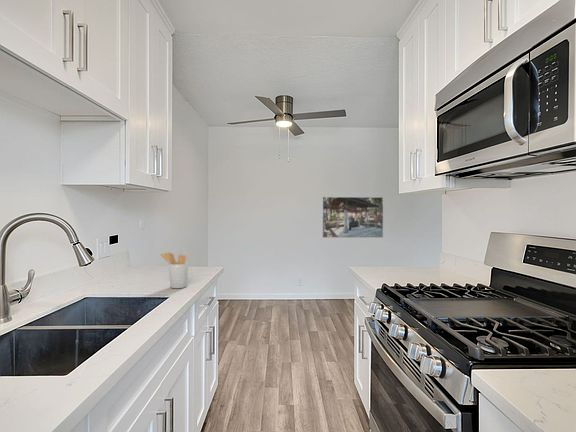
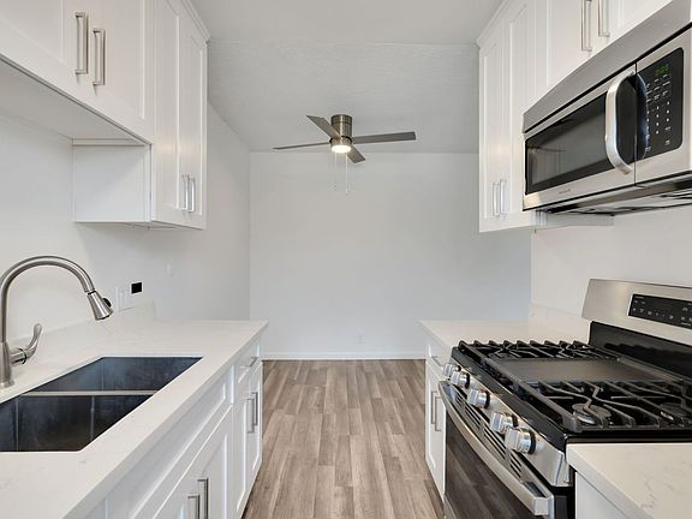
- utensil holder (174, 269)
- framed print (352, 217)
